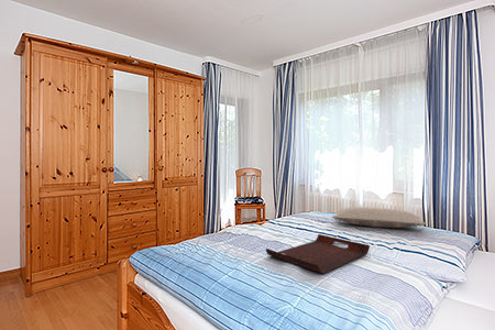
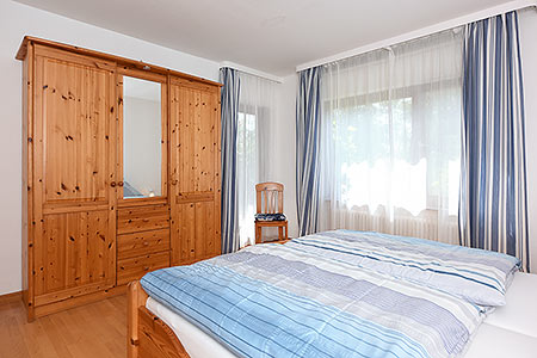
- serving tray (318, 251)
- pillow (375, 217)
